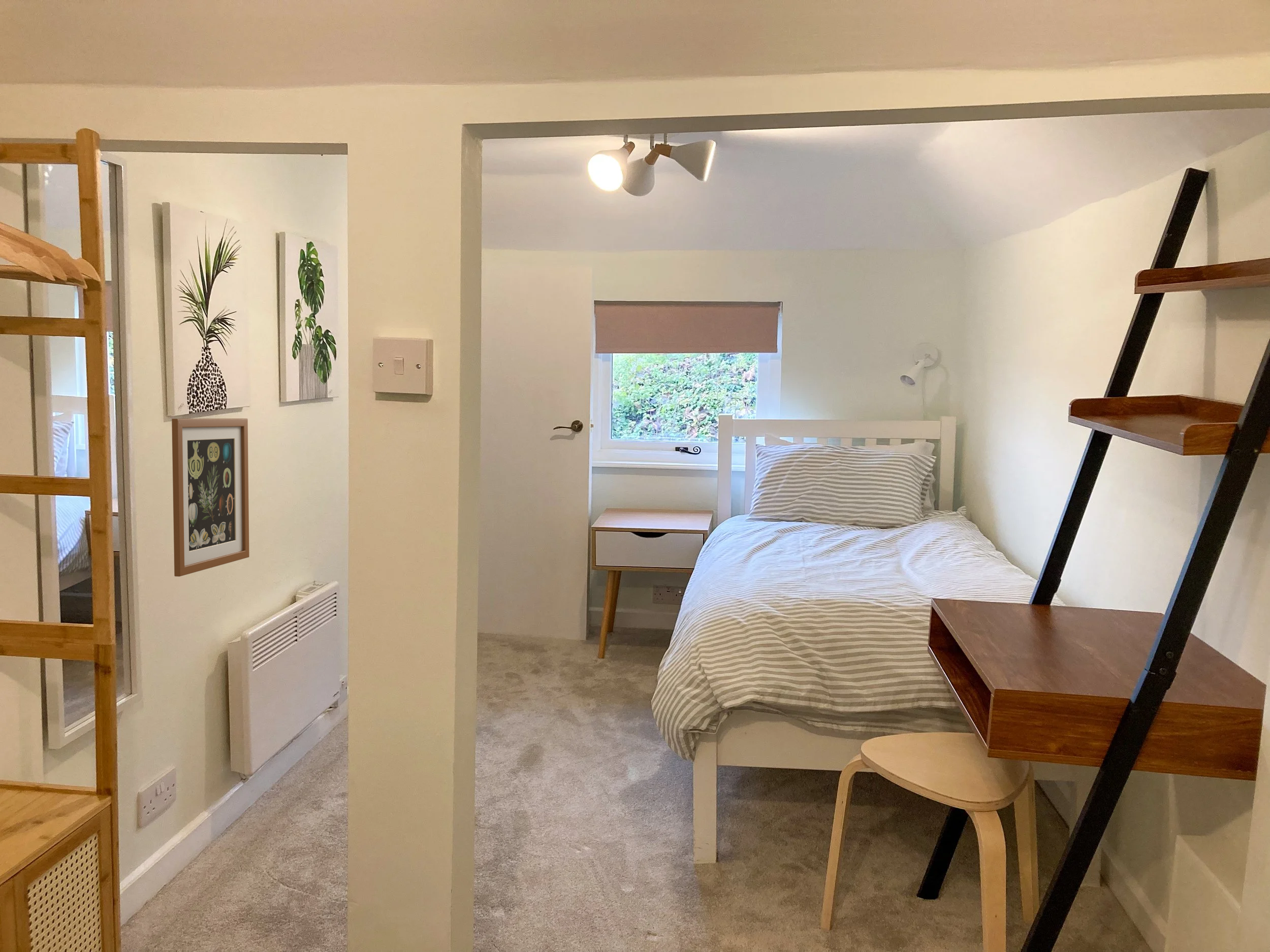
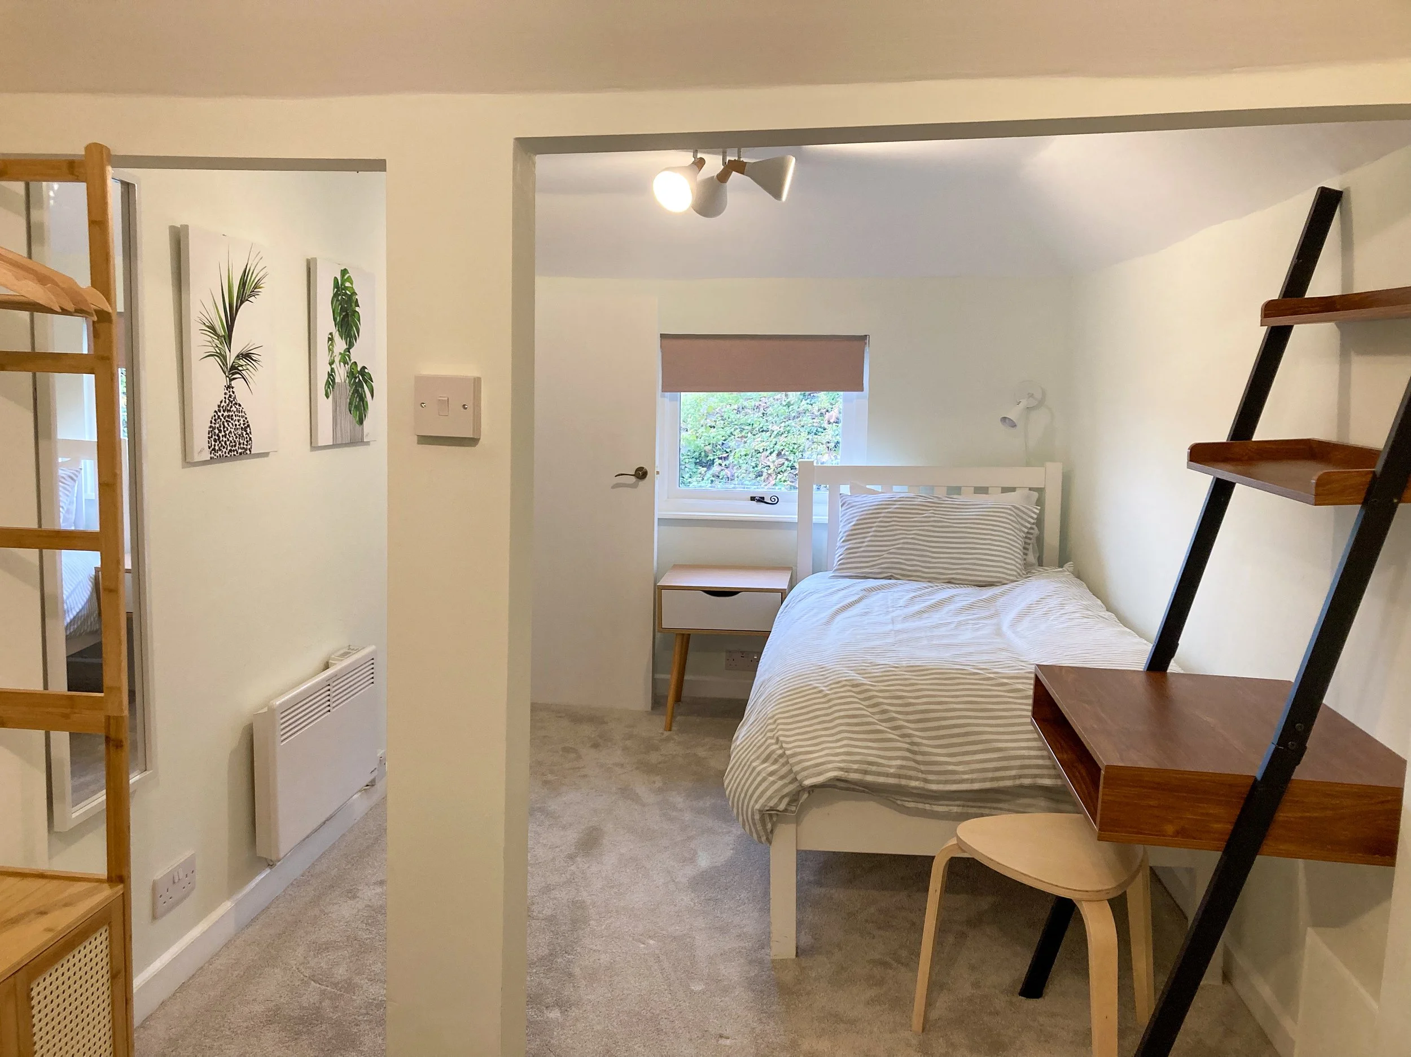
- wall art (213, 493)
